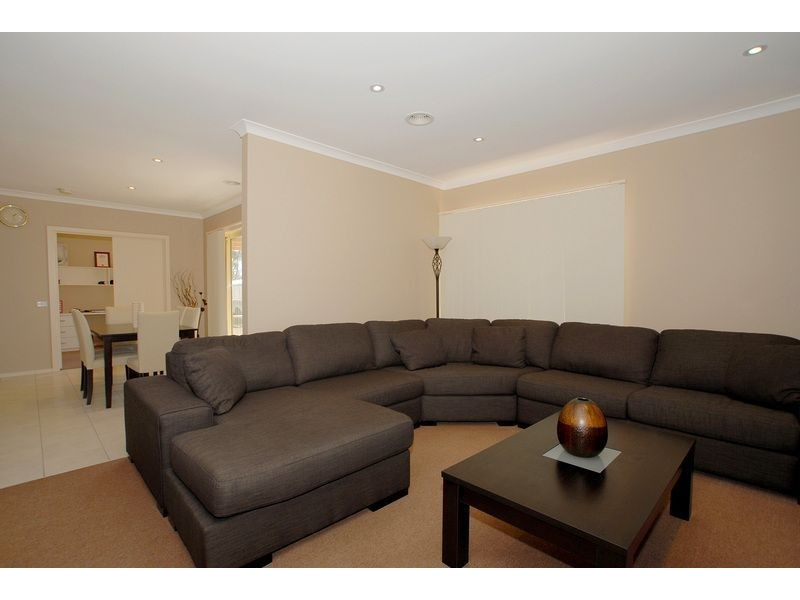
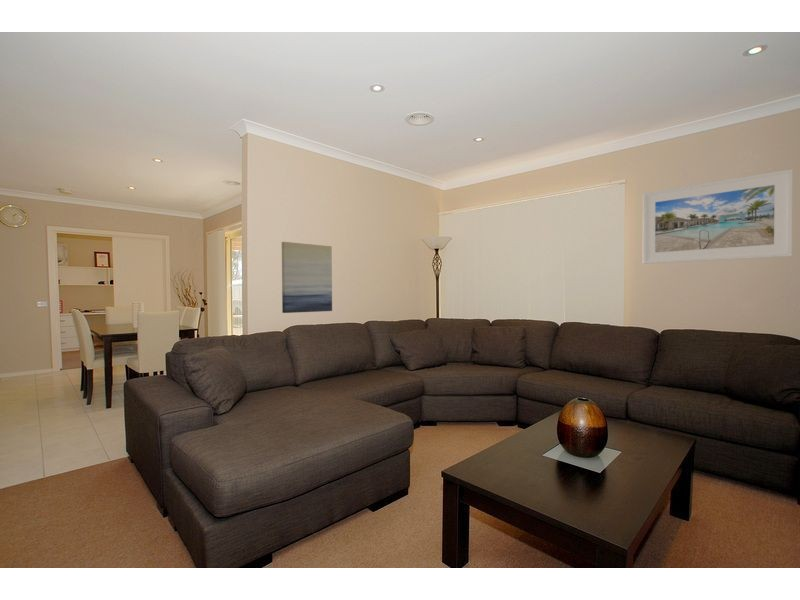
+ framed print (709, 221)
+ wall art (308, 278)
